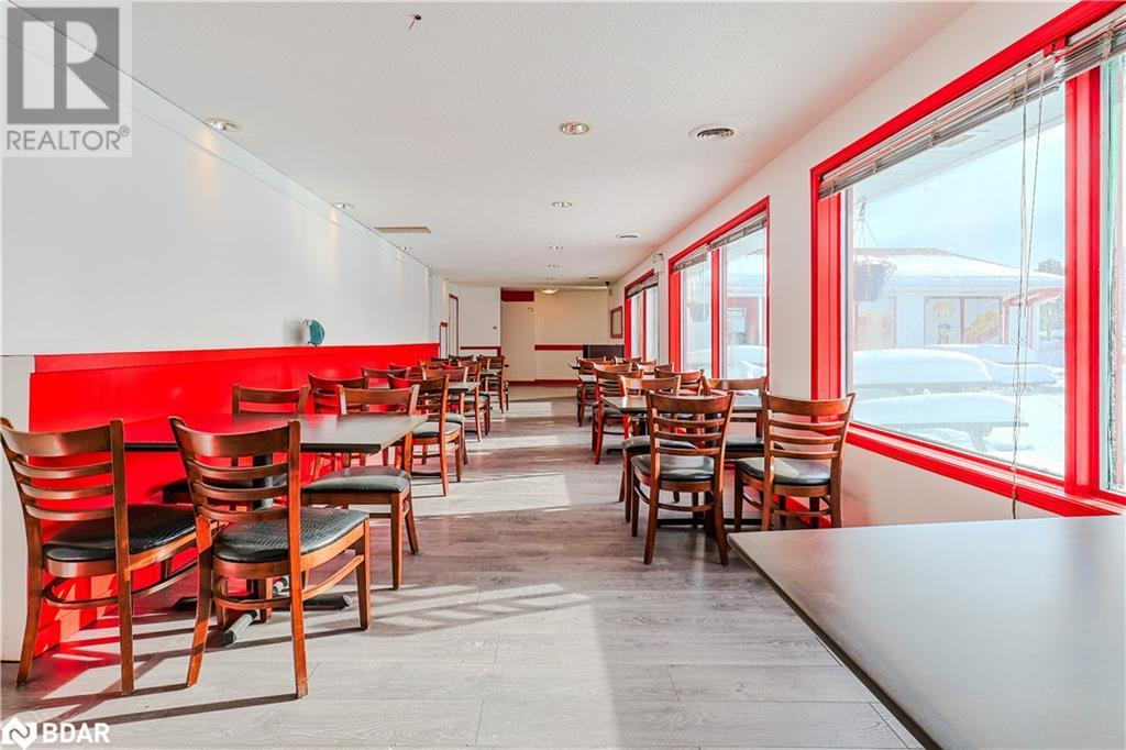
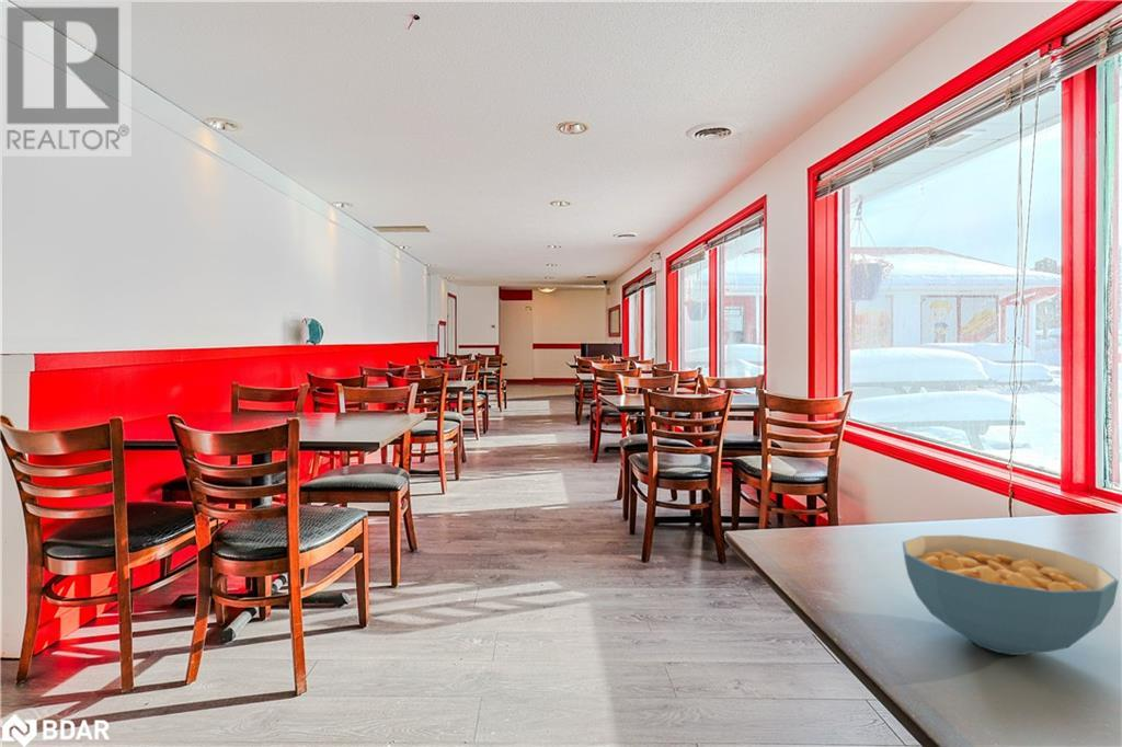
+ cereal bowl (998, 600)
